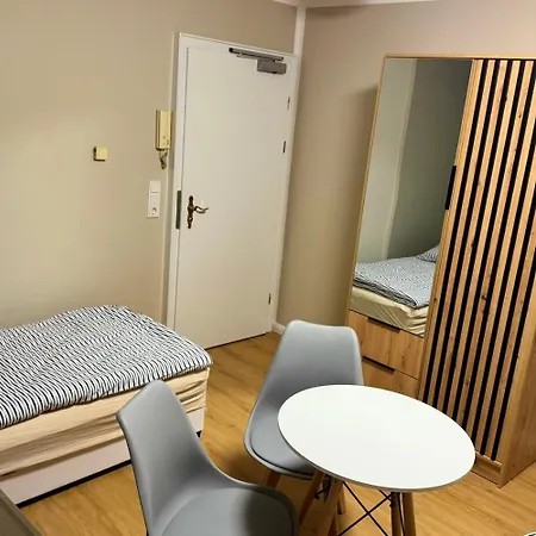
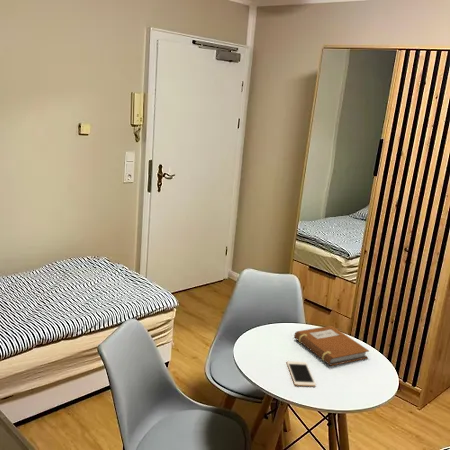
+ notebook (329, 343)
+ cell phone (300, 373)
